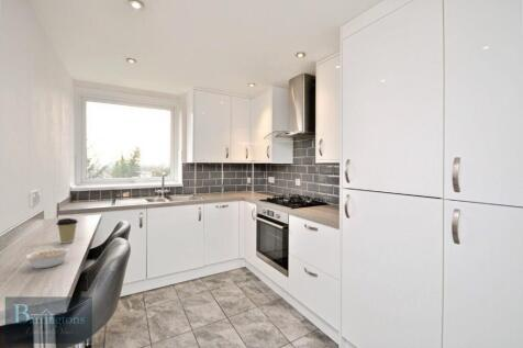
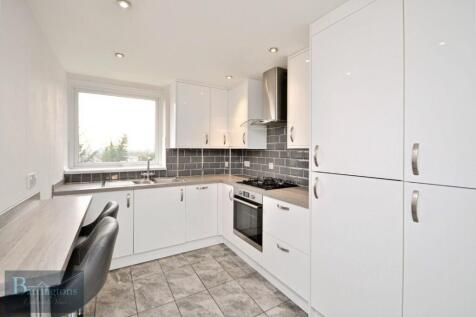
- legume (49, 257)
- coffee cup (67, 231)
